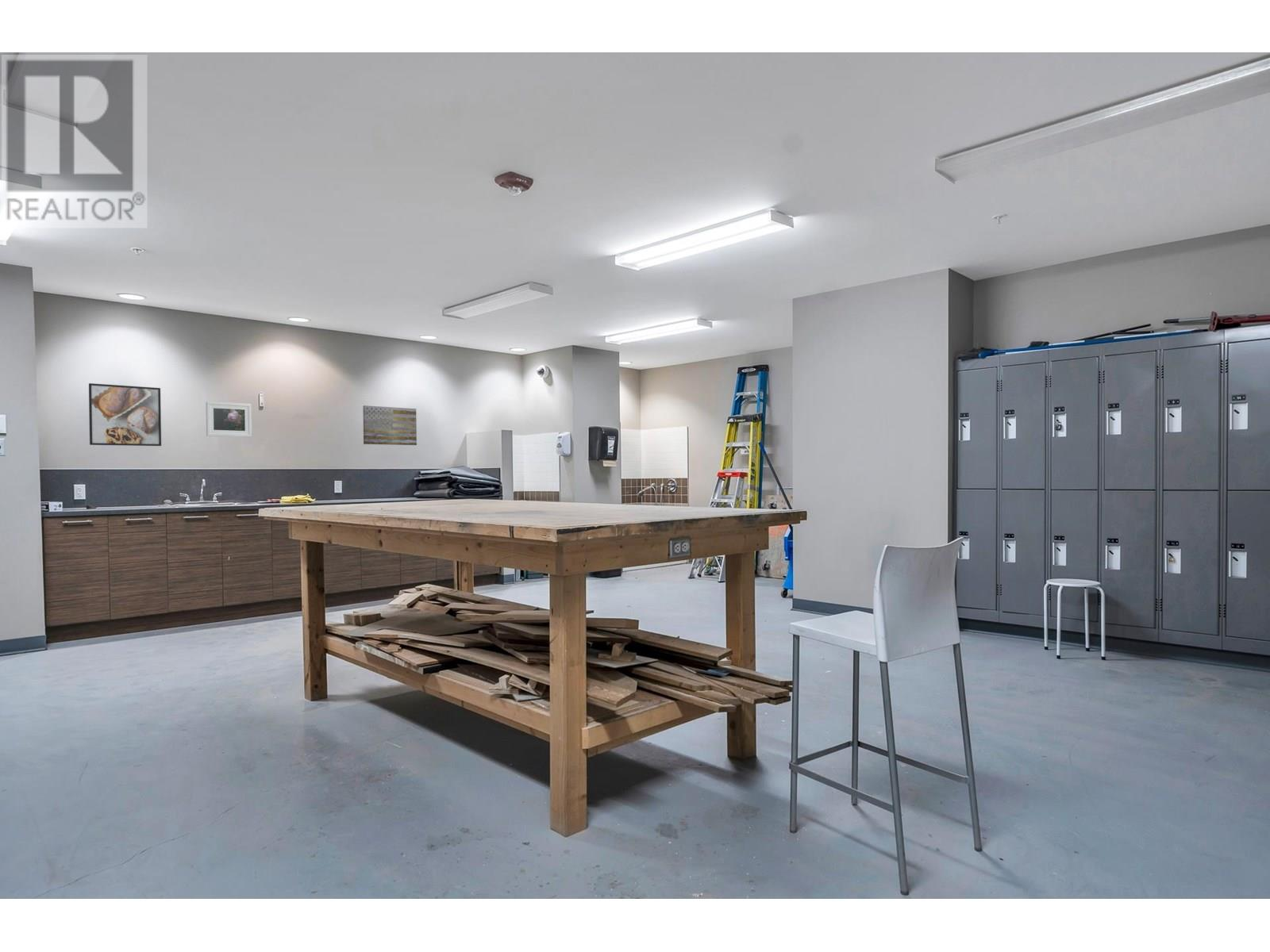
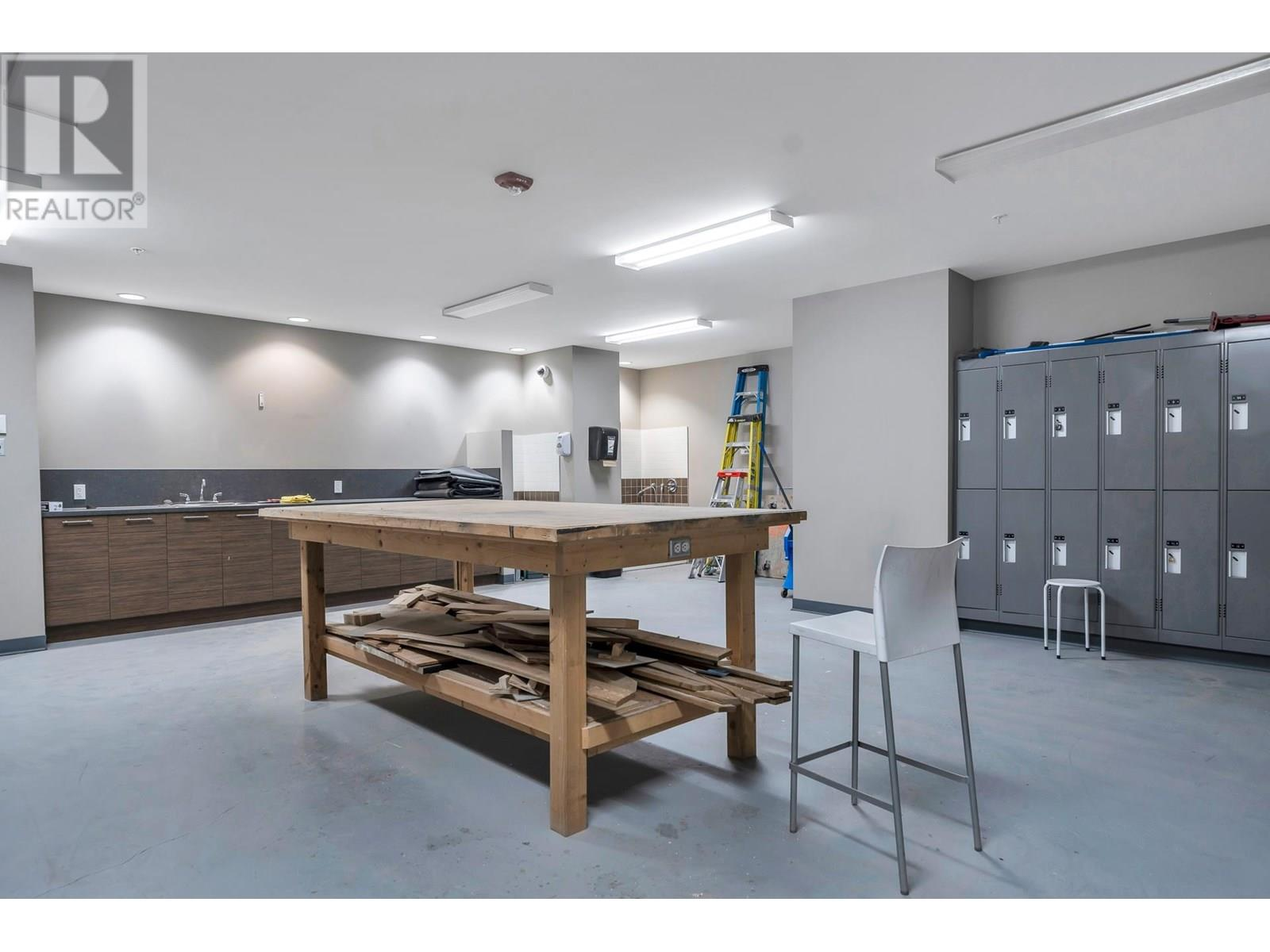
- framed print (125, 415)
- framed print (229, 420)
- wall art (391, 425)
